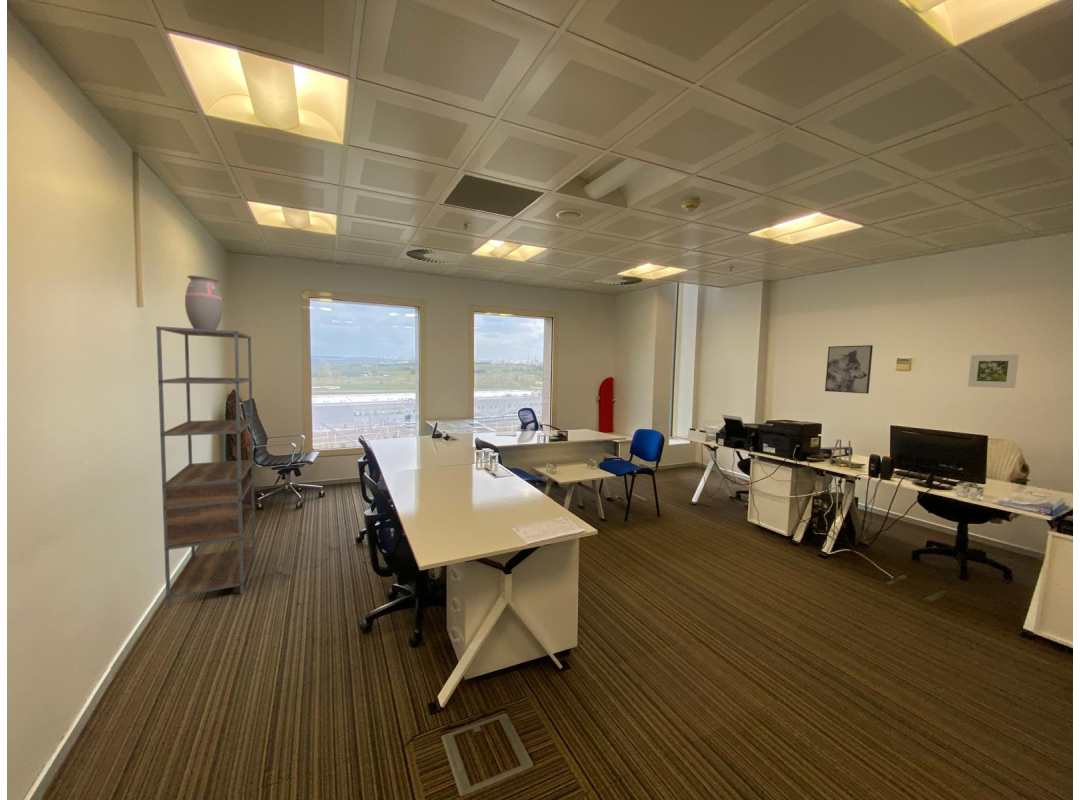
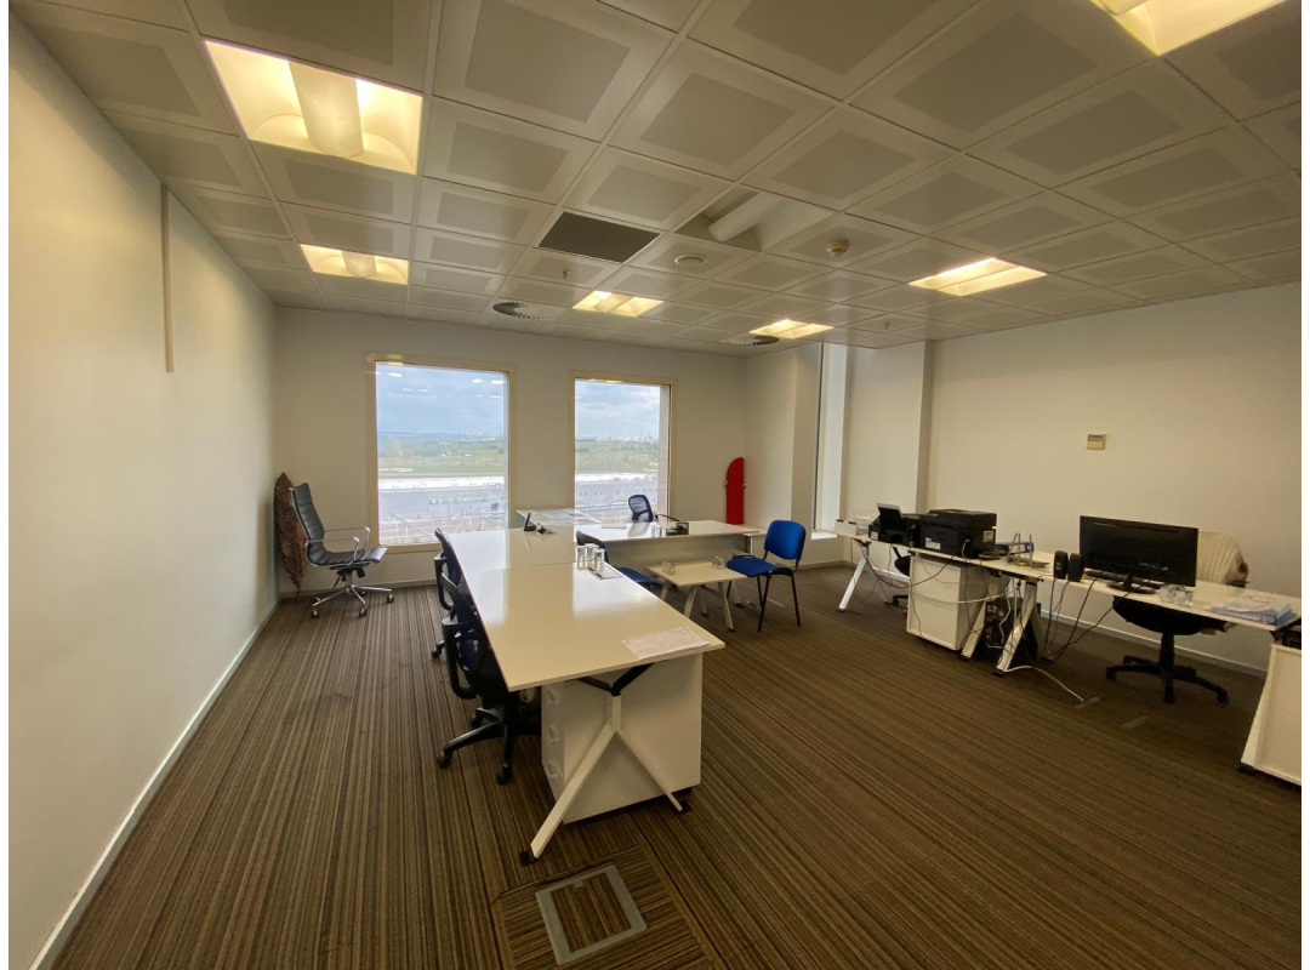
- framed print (992, 371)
- wall art (847, 369)
- shelving unit (213, 462)
- decorative vase (204, 304)
